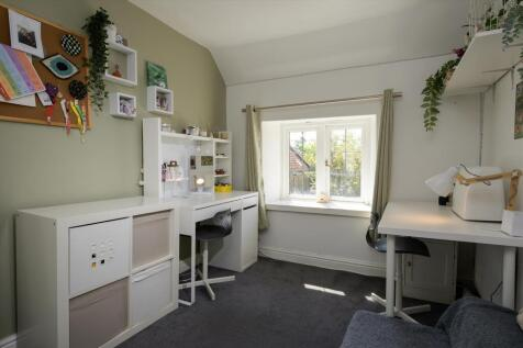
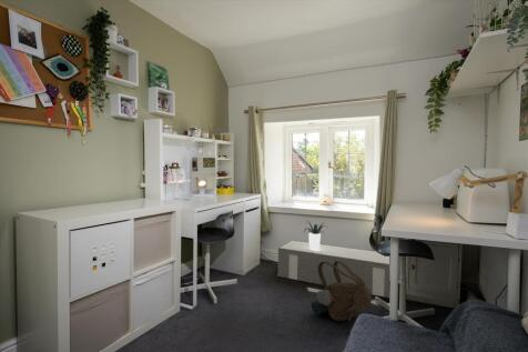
+ architectural model (338, 265)
+ potted plant (314, 234)
+ backpack (345, 292)
